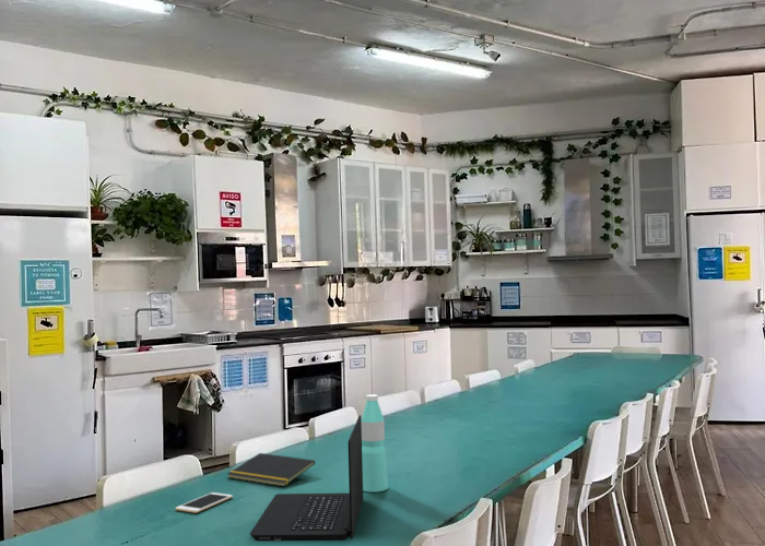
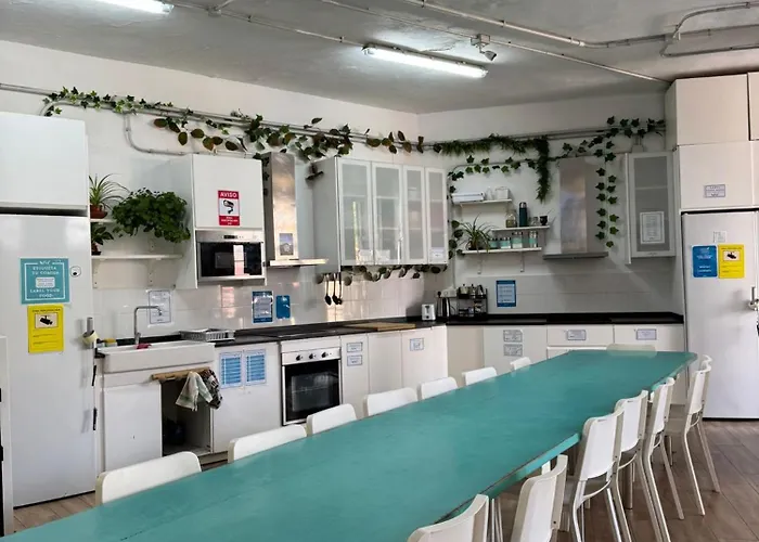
- notepad (271, 468)
- laptop (309, 494)
- water bottle (373, 441)
- cell phone (204, 502)
